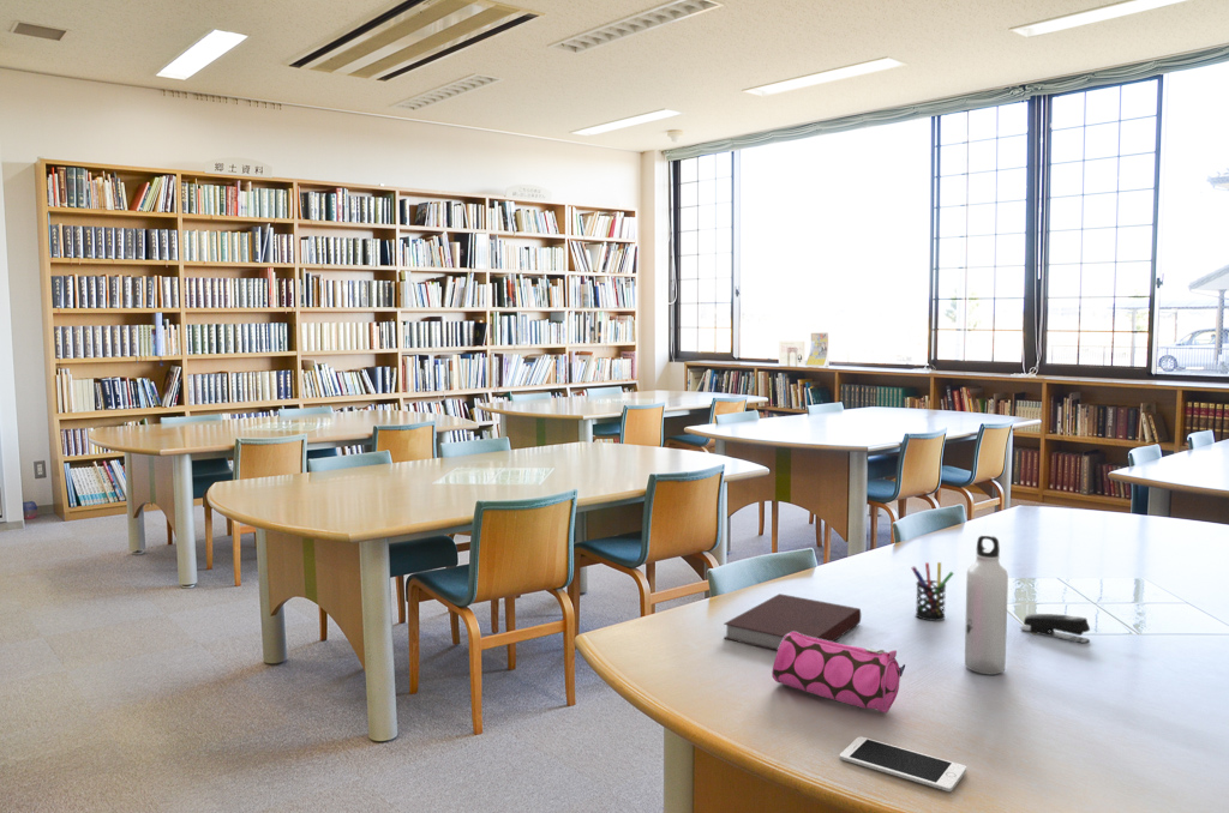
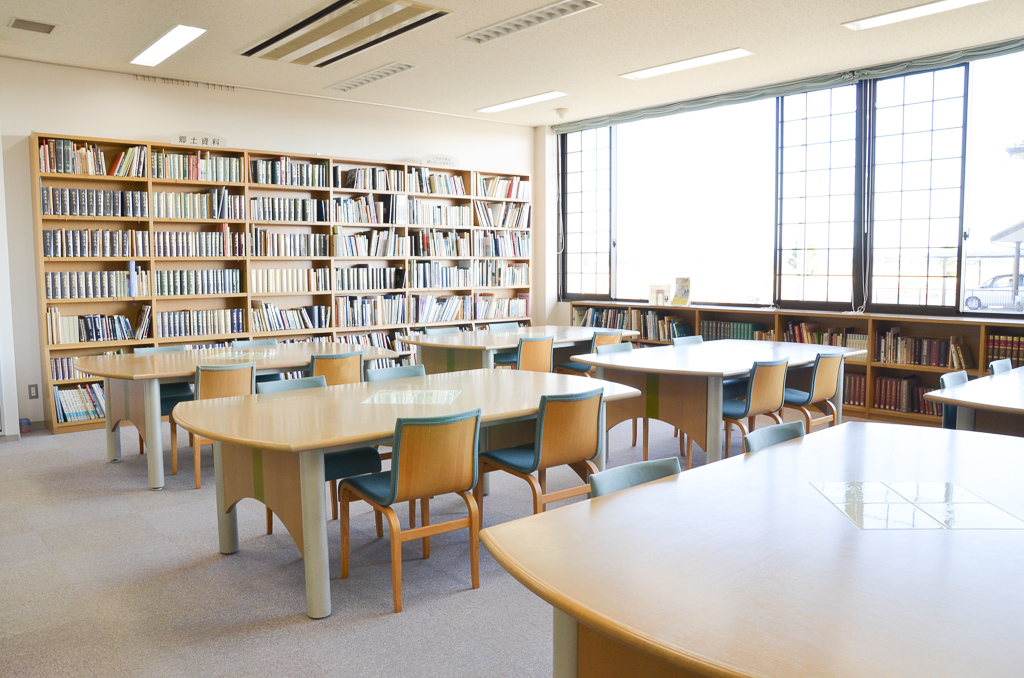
- stapler (1054, 624)
- notebook (793, 622)
- pencil case (834, 667)
- water bottle (985, 602)
- cell phone (901, 763)
- pen holder (934, 589)
